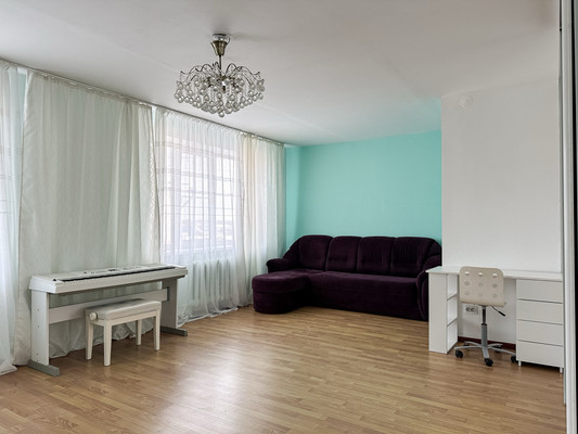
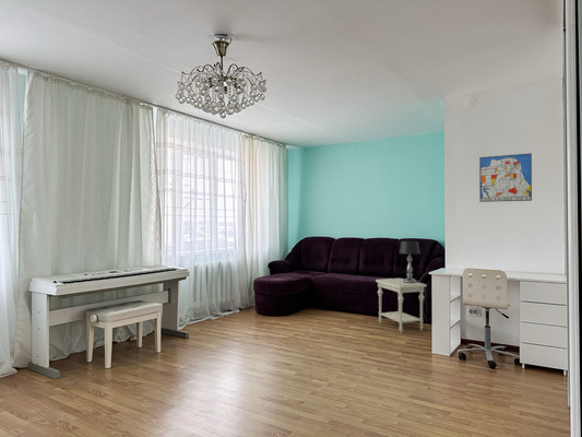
+ wall art (504, 178)
+ table lamp (409, 261)
+ side table (400, 304)
